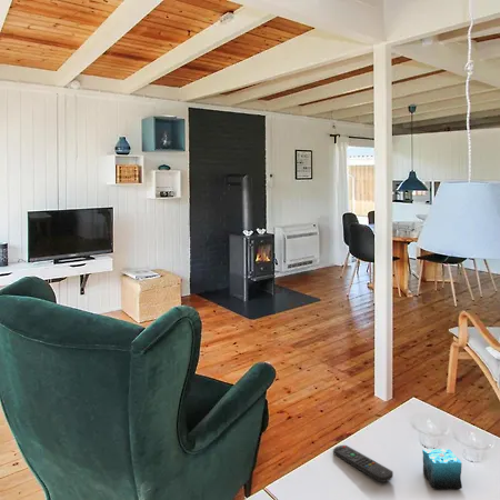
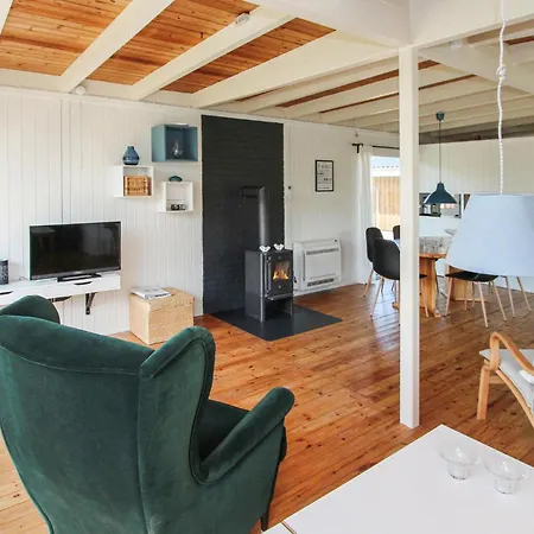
- candle (441, 462)
- remote control (361, 461)
